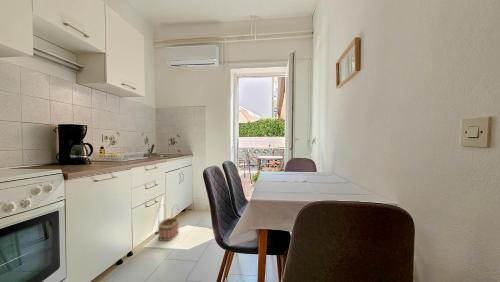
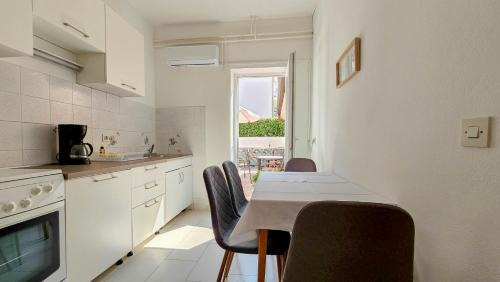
- basket (168, 220)
